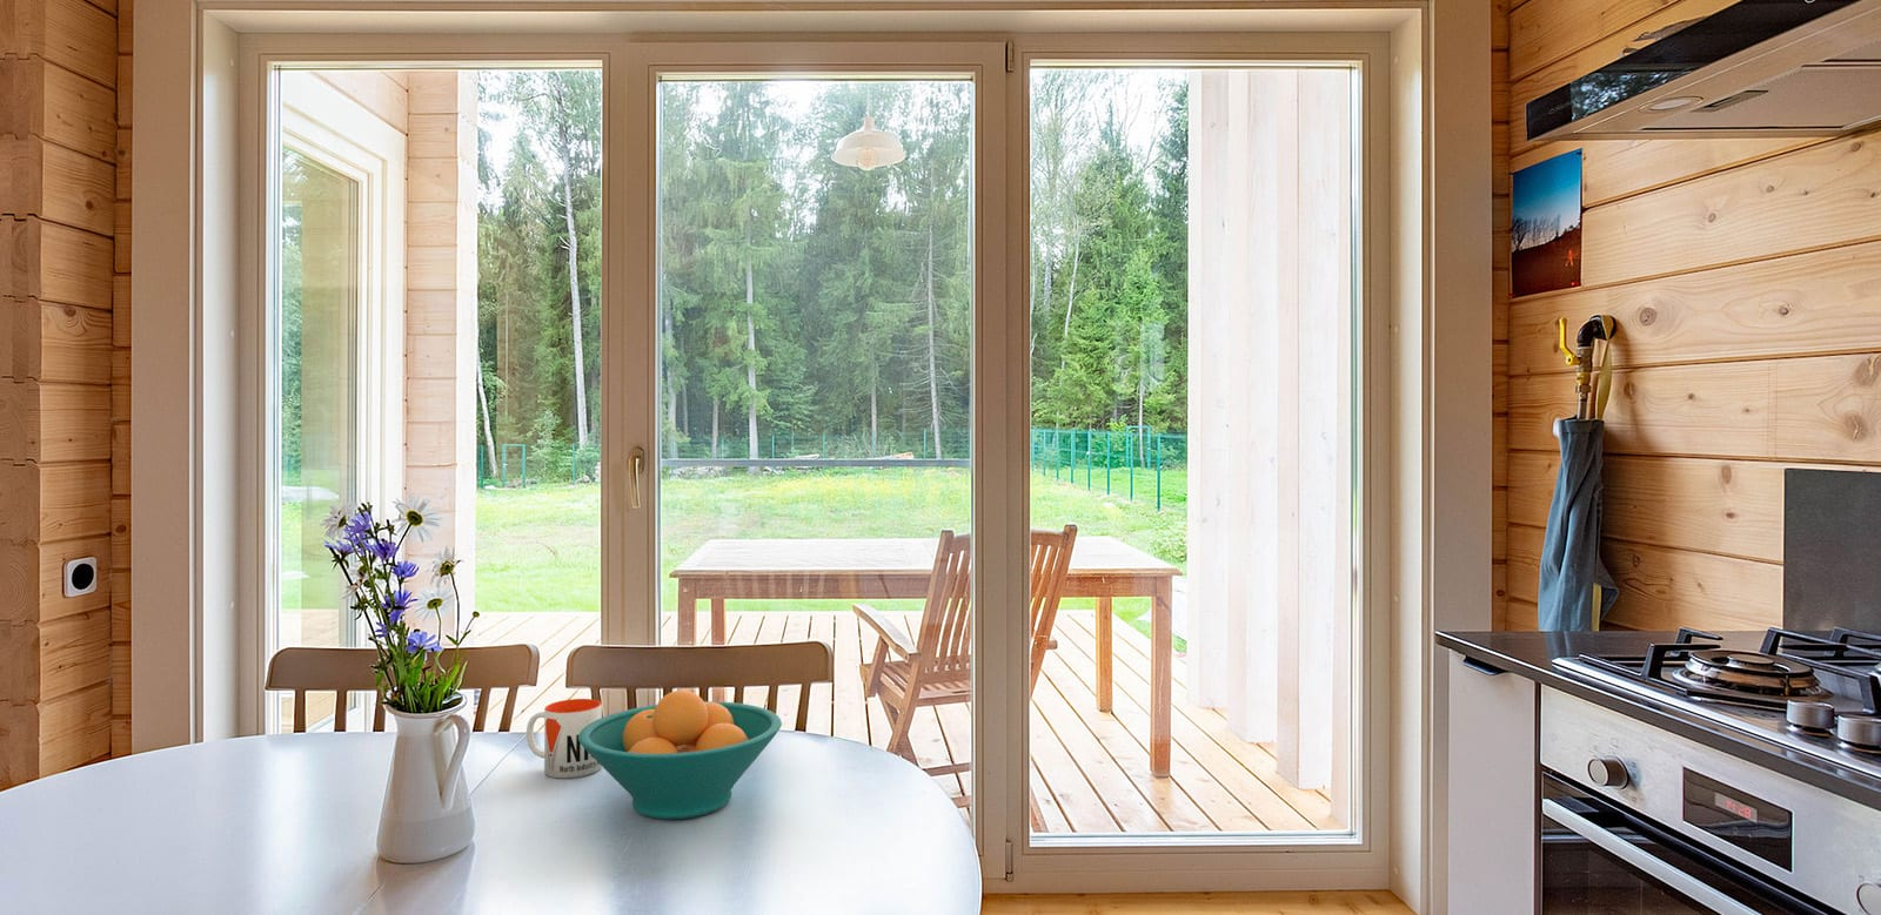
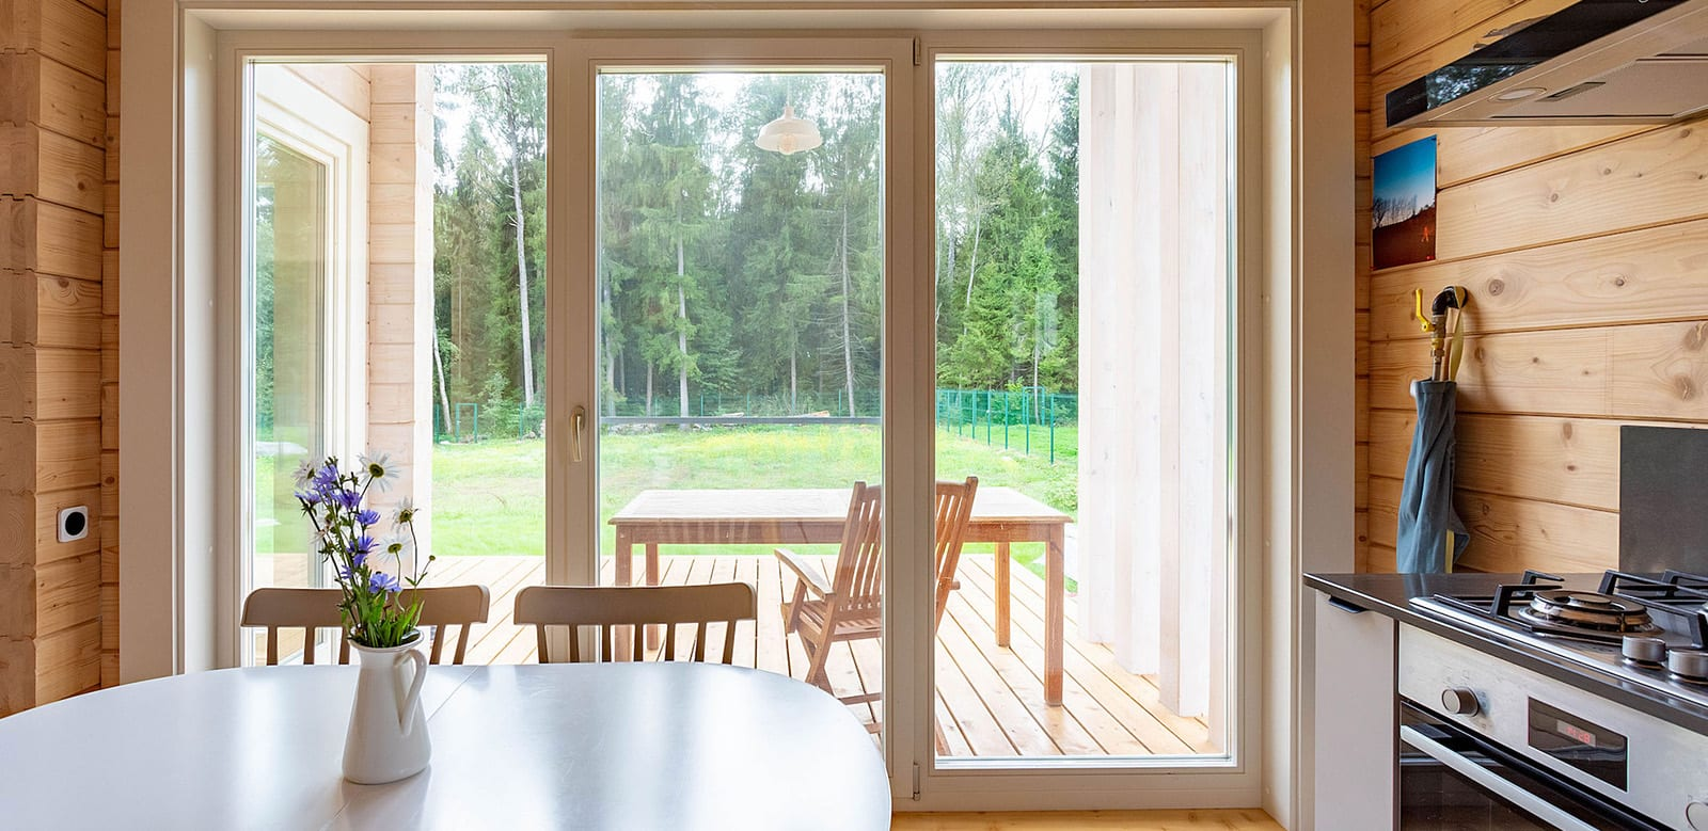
- mug (561, 736)
- fruit bowl (681, 747)
